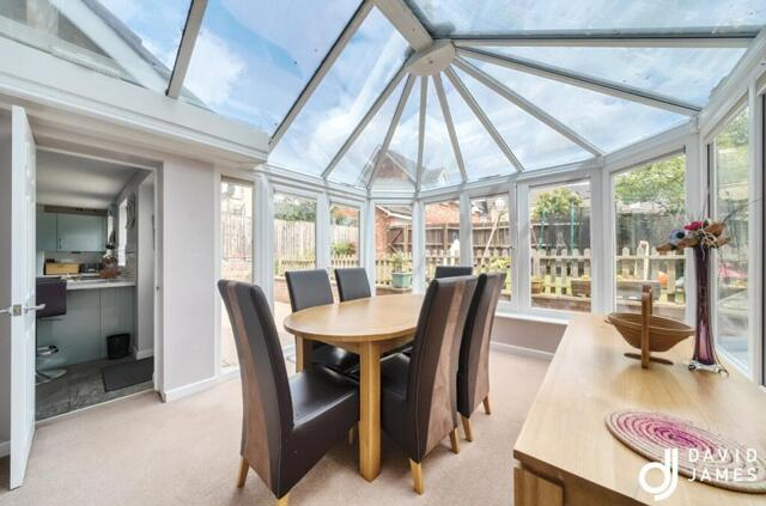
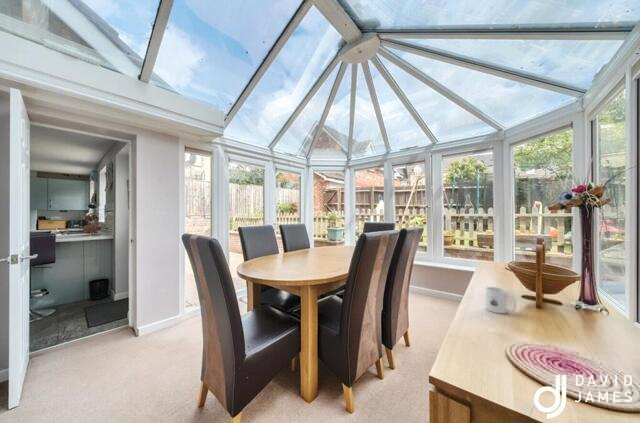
+ mug (500, 300)
